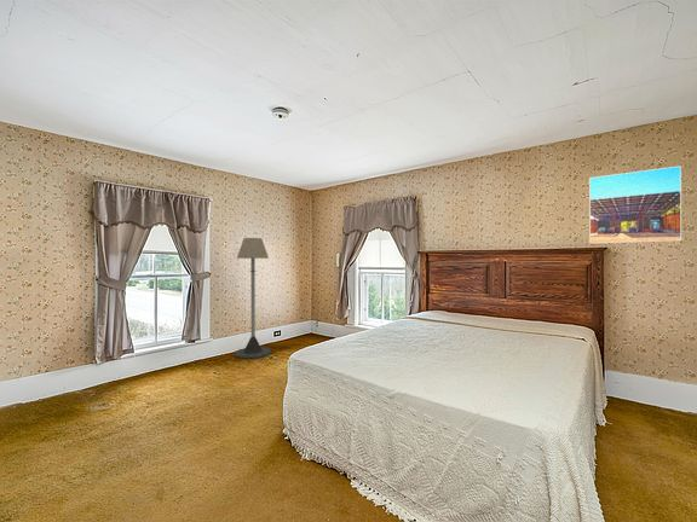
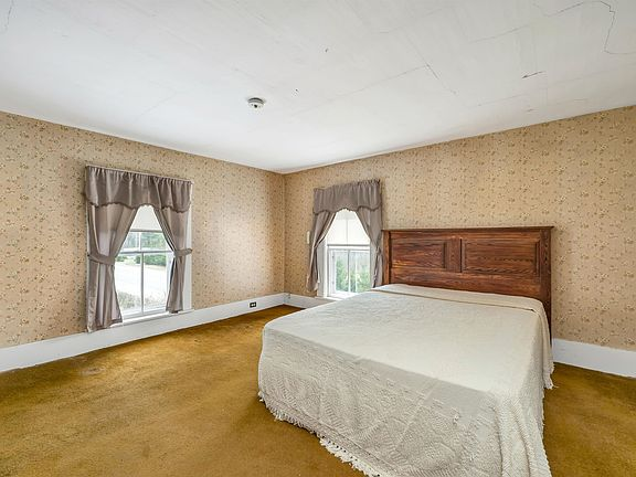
- floor lamp (253, 295)
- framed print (632, 207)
